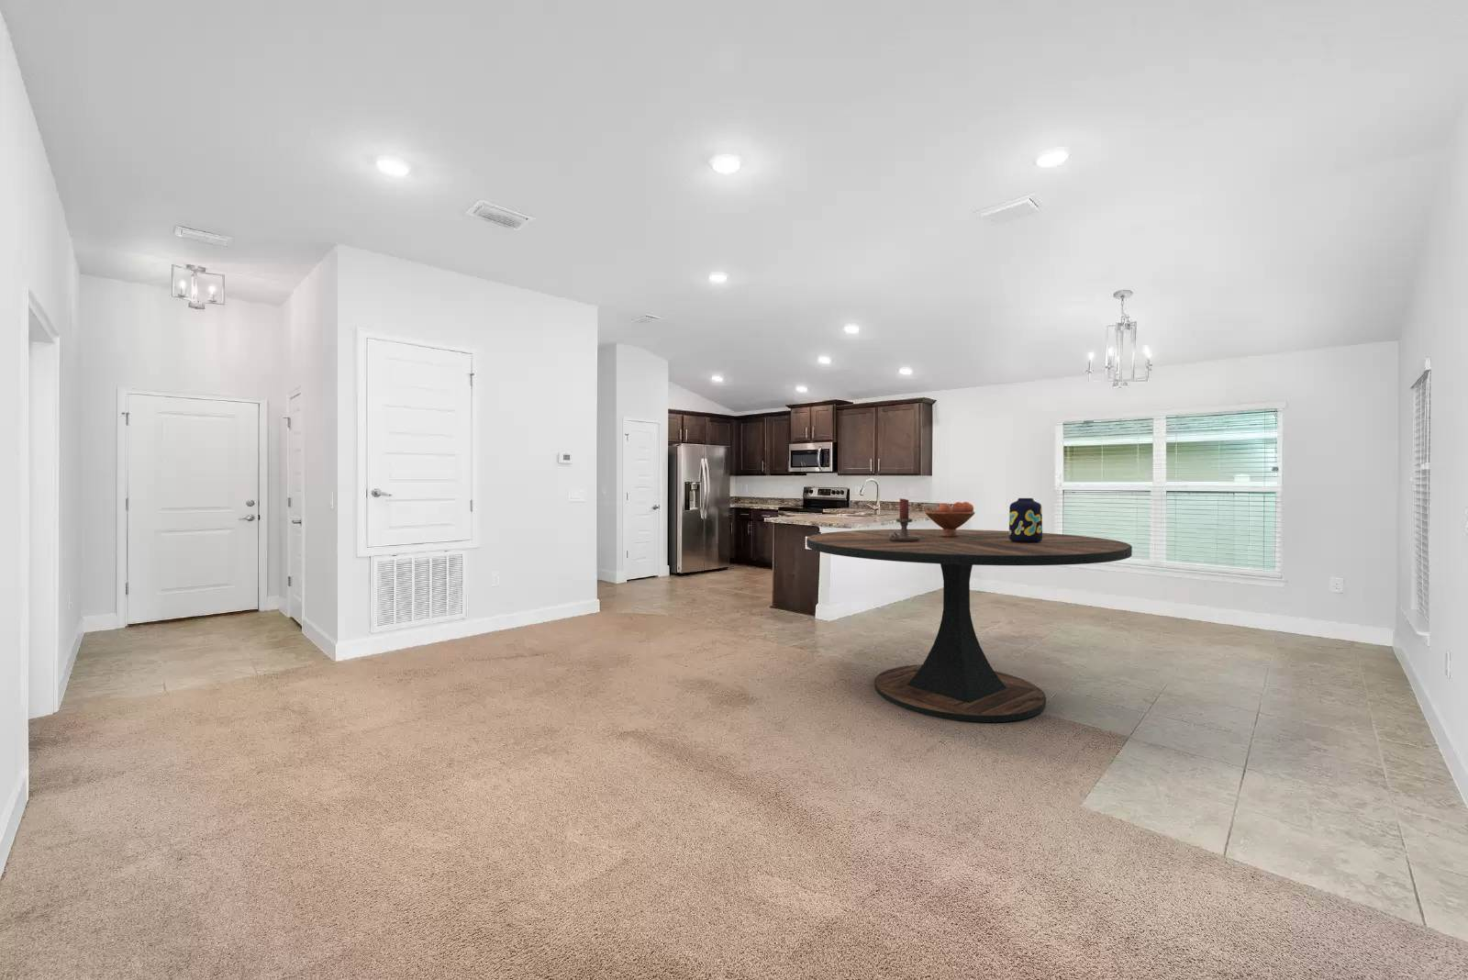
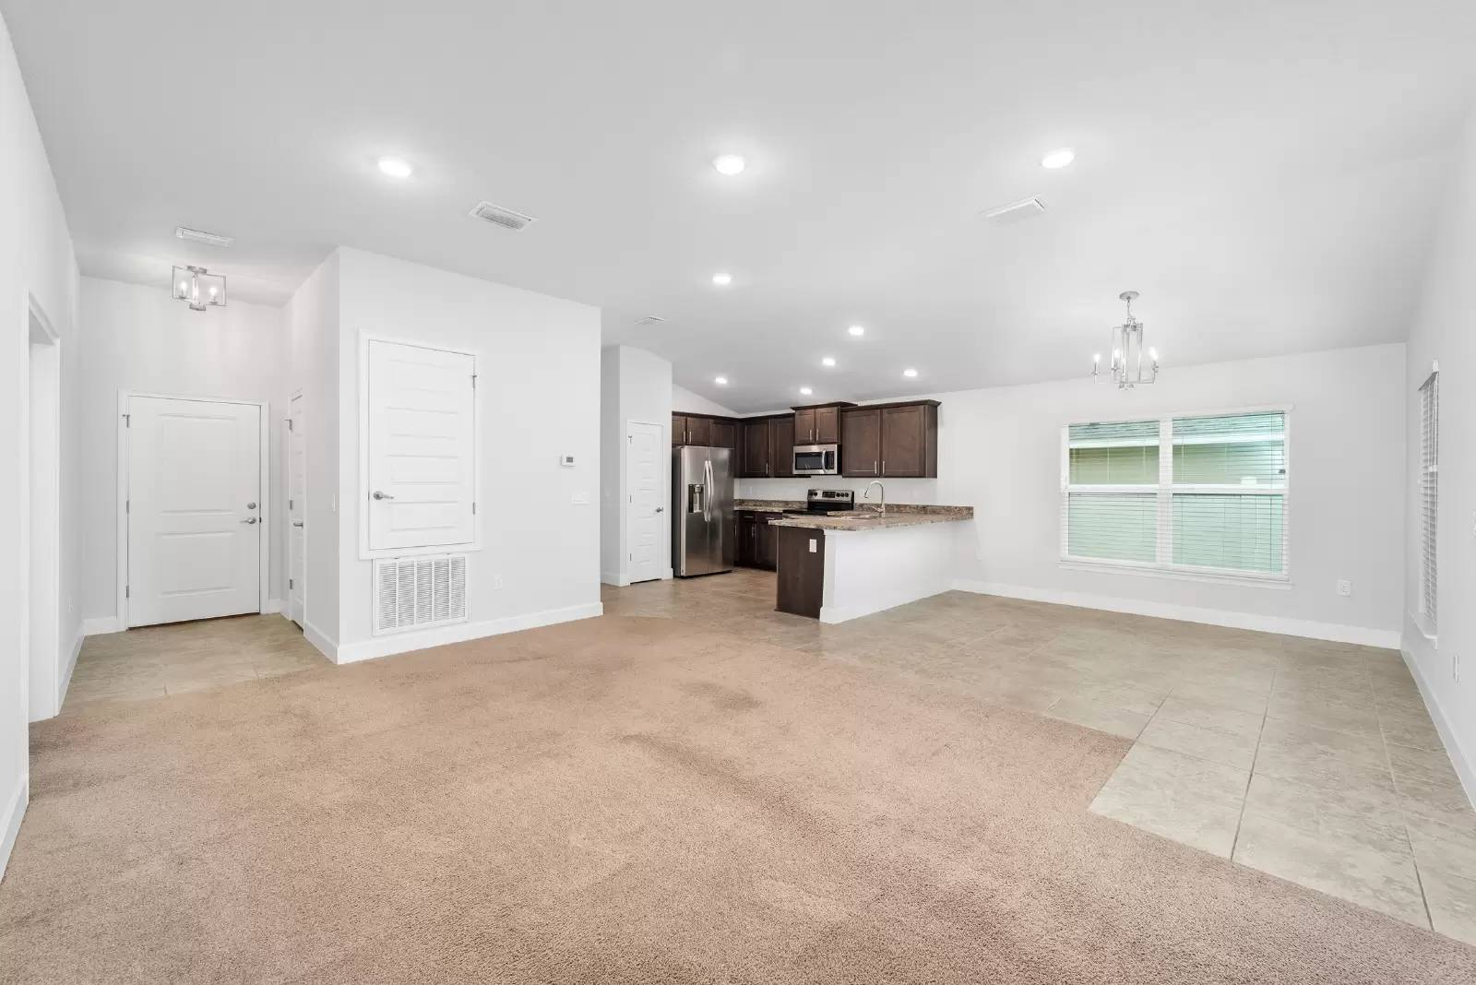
- fruit bowl (950, 518)
- candle holder (901, 520)
- dining table (956, 616)
- vase (1025, 520)
